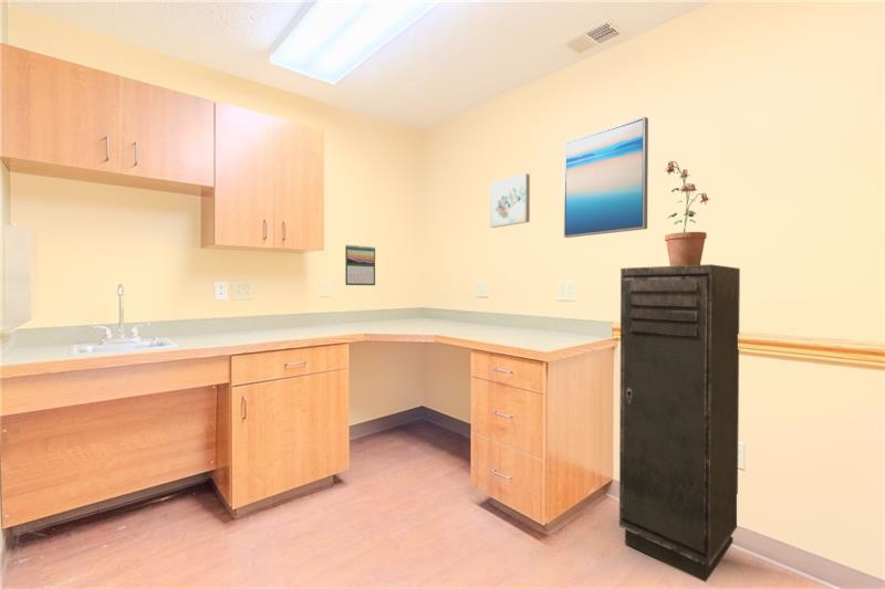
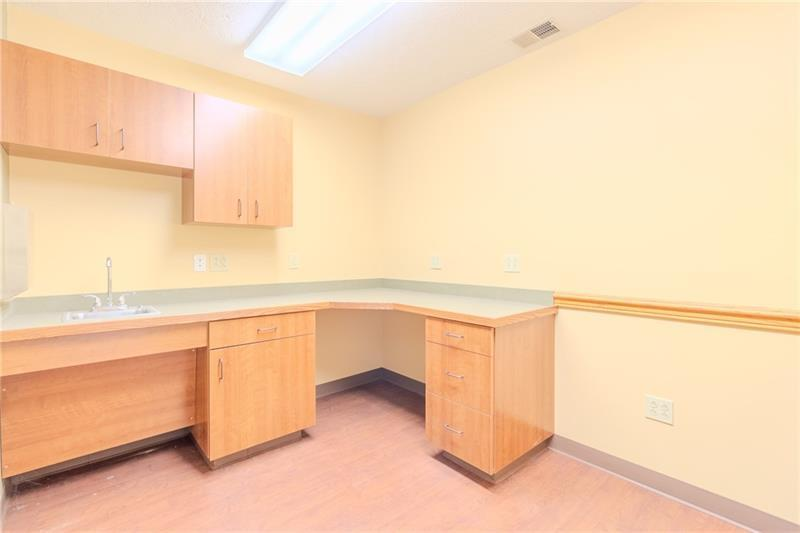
- storage cabinet (678, 407)
- potted plant (687, 214)
- calendar (361, 265)
- wall art (509, 201)
- wall art (602, 181)
